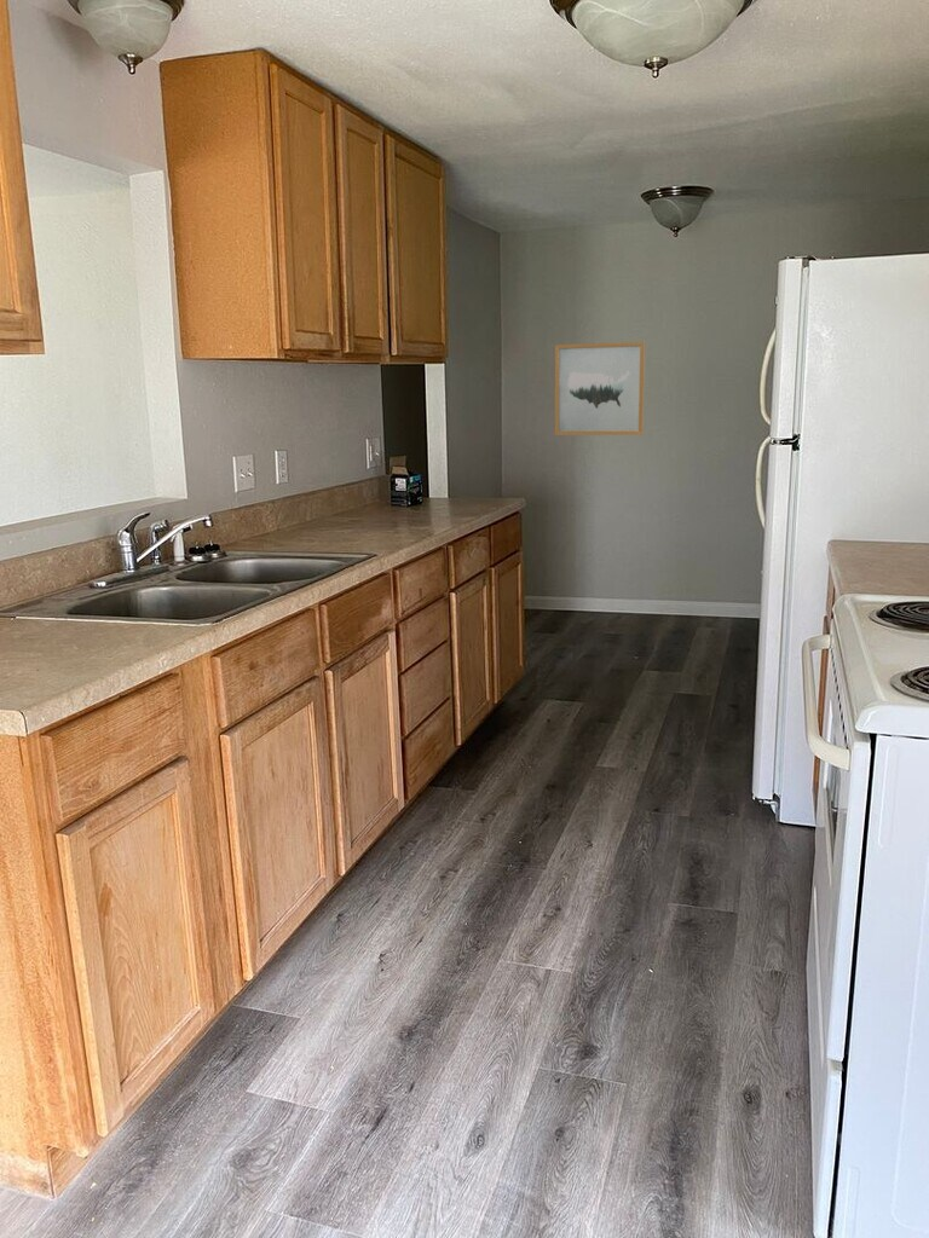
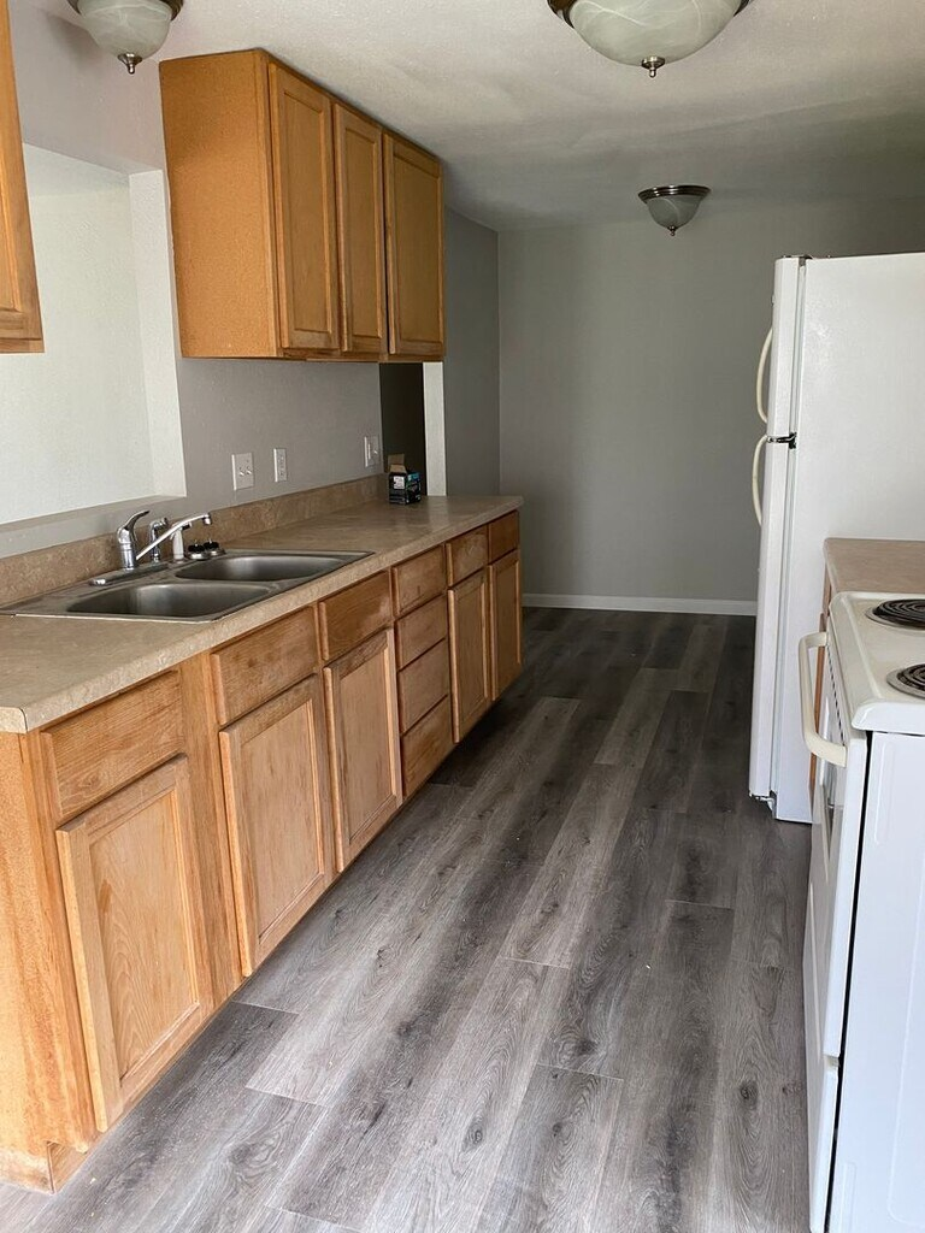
- wall art (599, 389)
